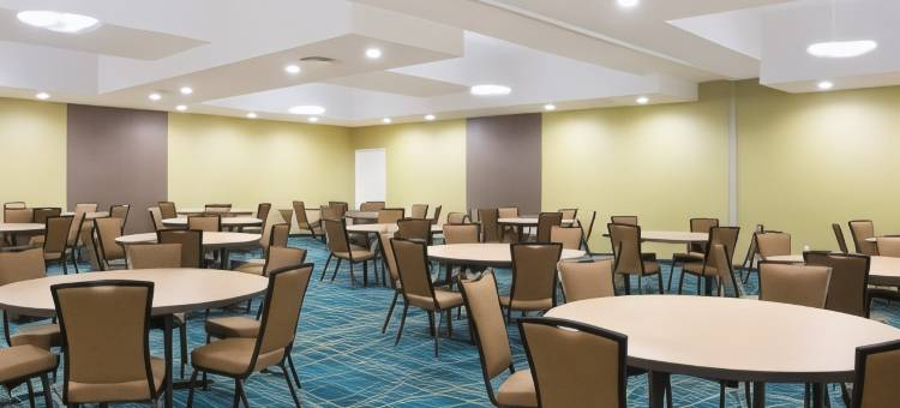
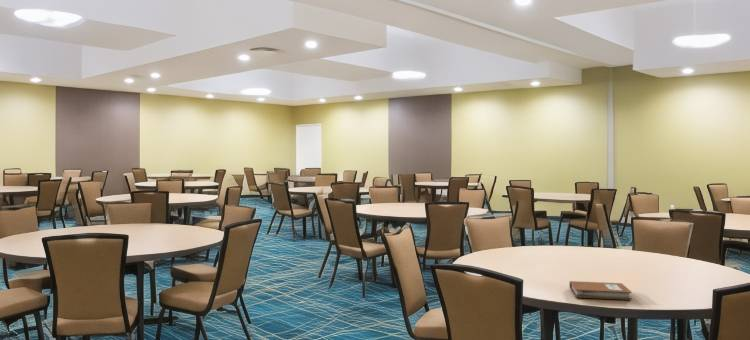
+ notebook (600, 289)
